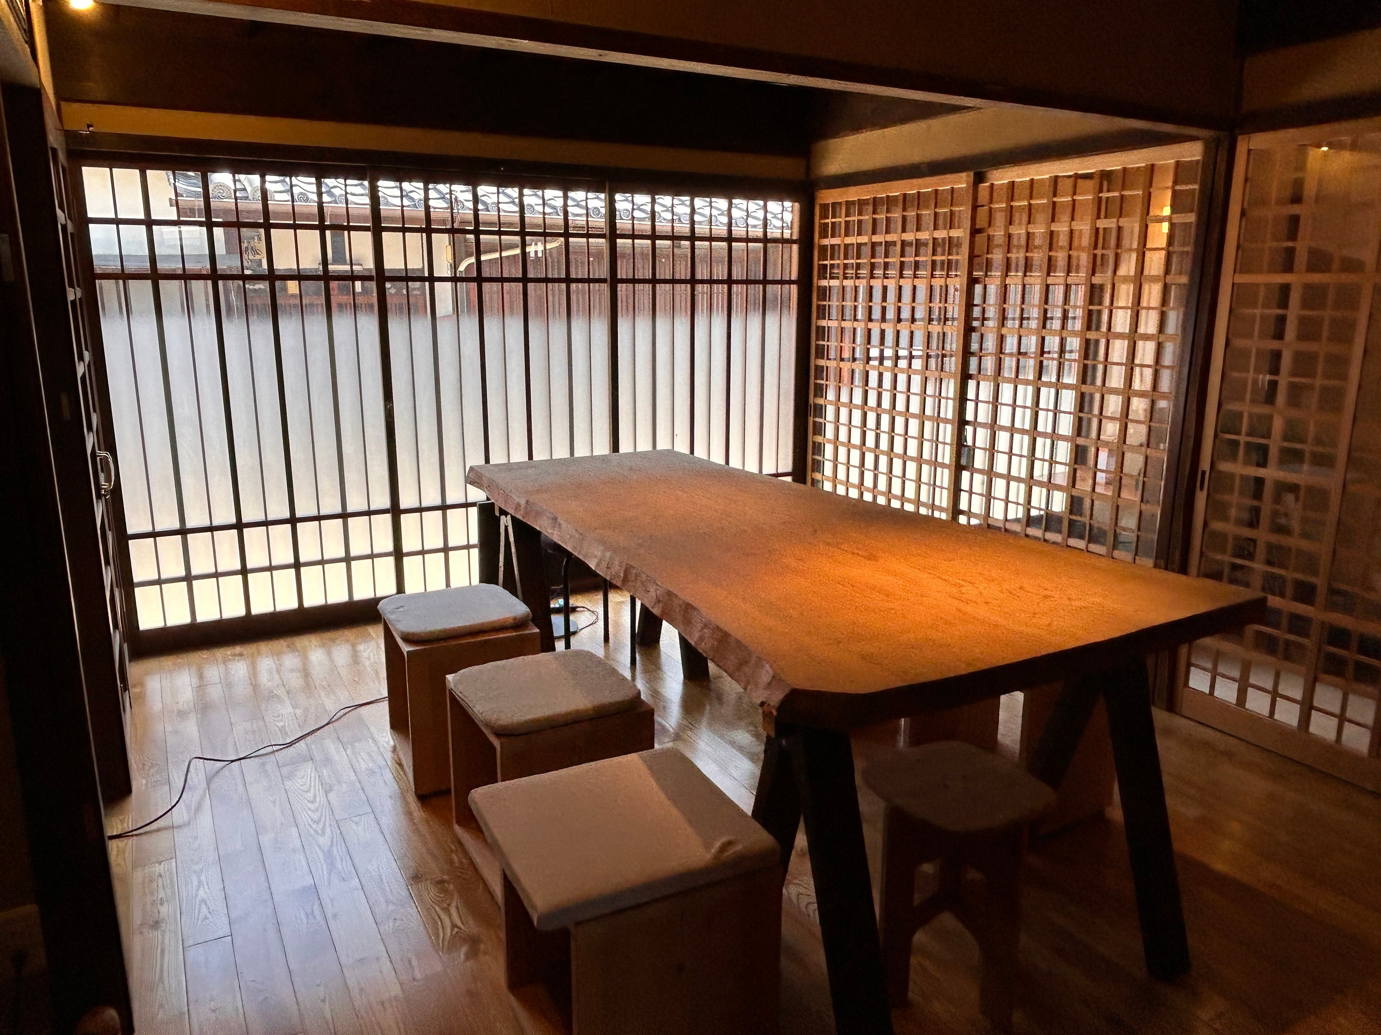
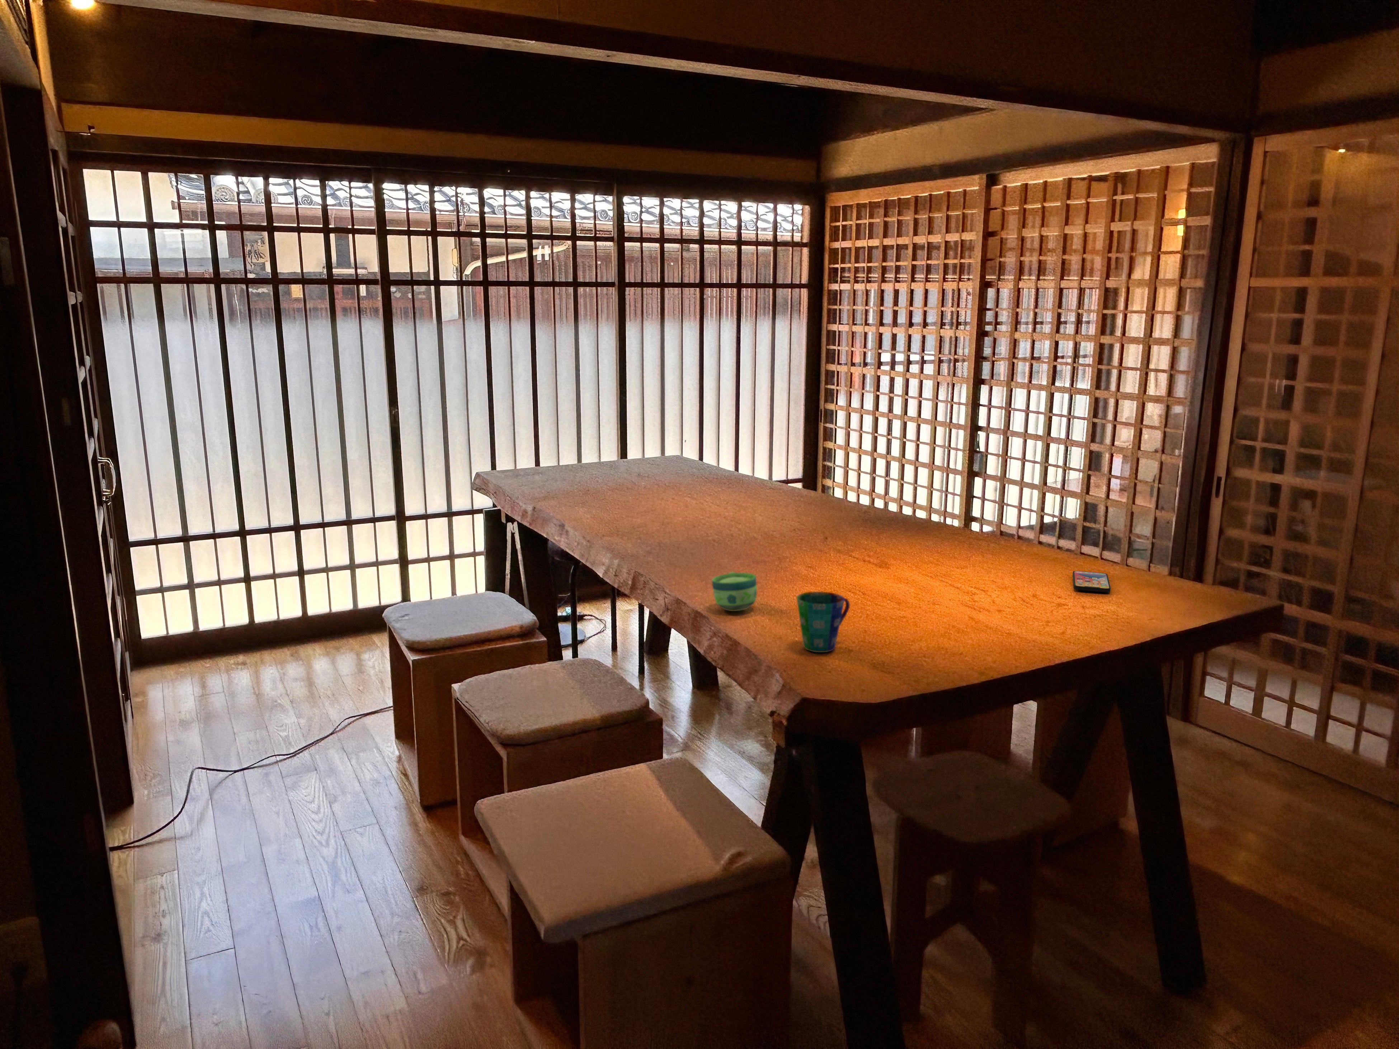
+ cup (733, 591)
+ smartphone (1091, 581)
+ cup (825, 621)
